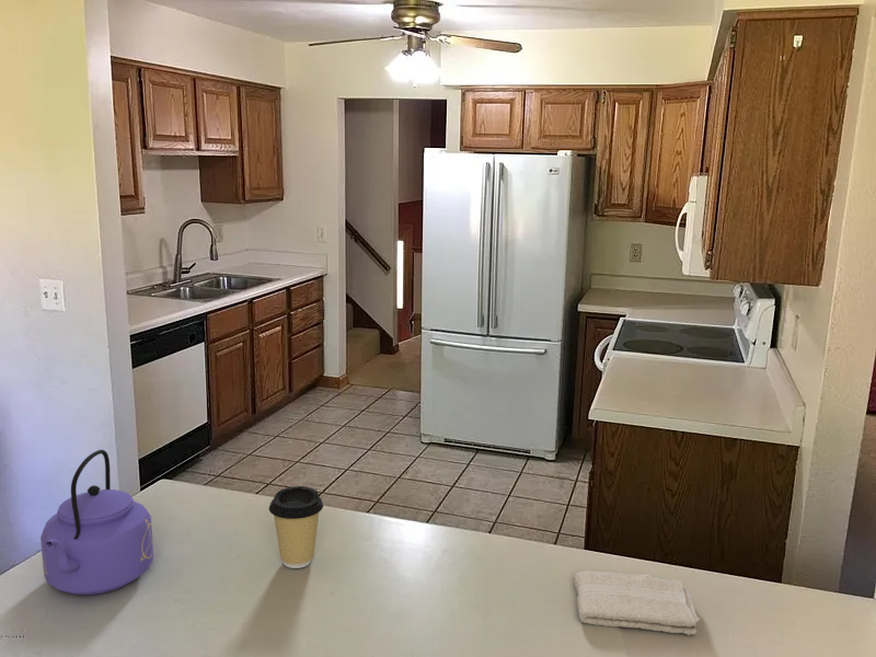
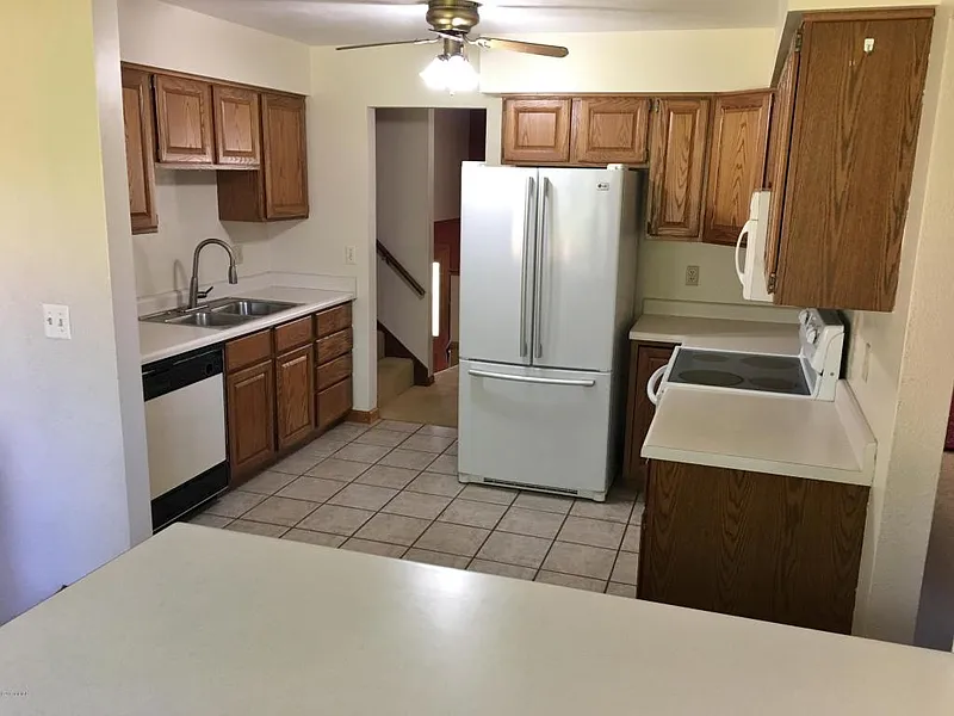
- washcloth (634, 600)
- coffee cup (296, 528)
- kettle (87, 525)
